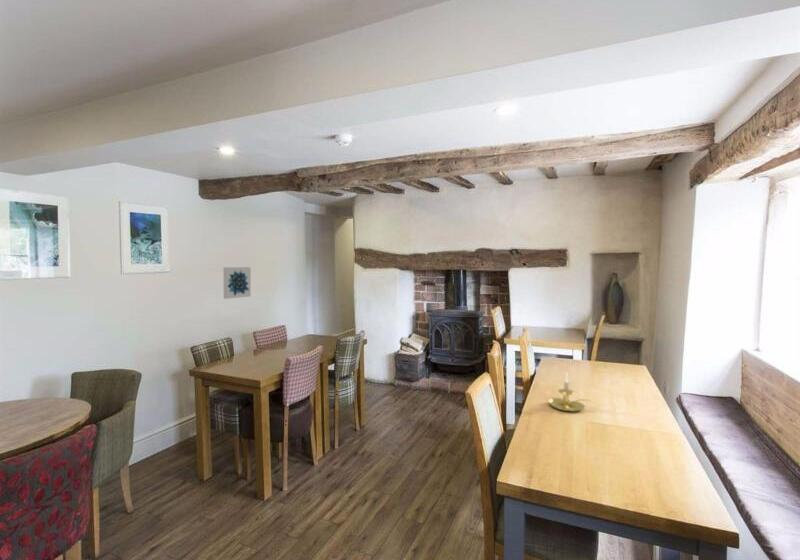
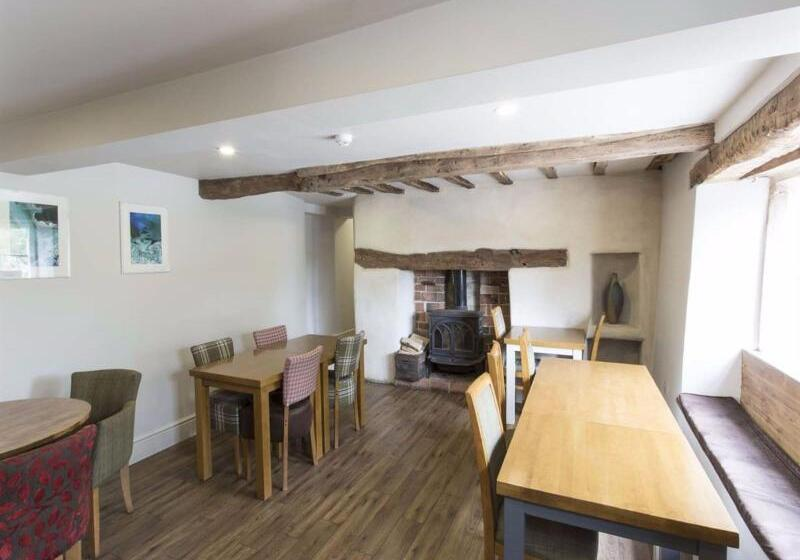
- candle holder (569, 390)
- wall art (237, 282)
